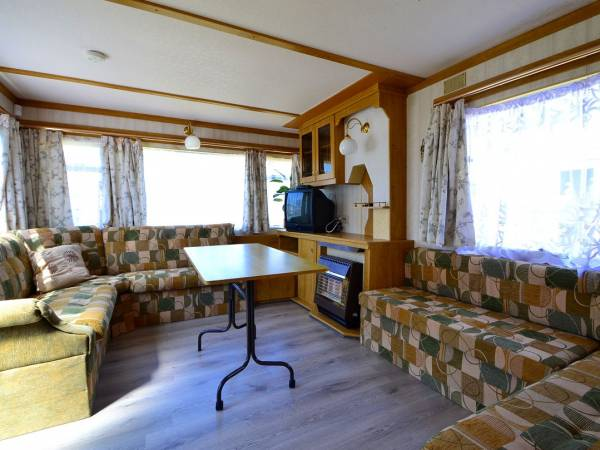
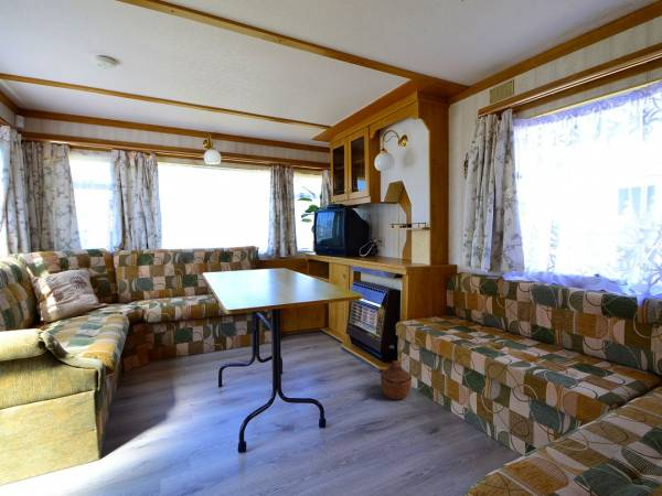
+ woven basket (396, 377)
